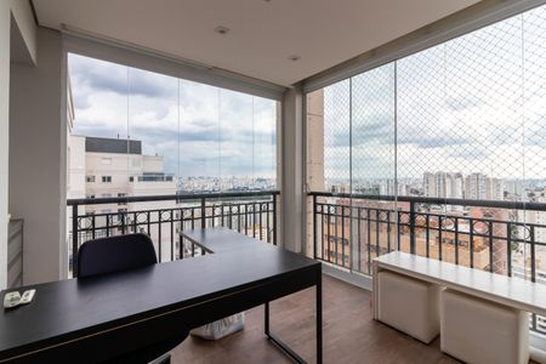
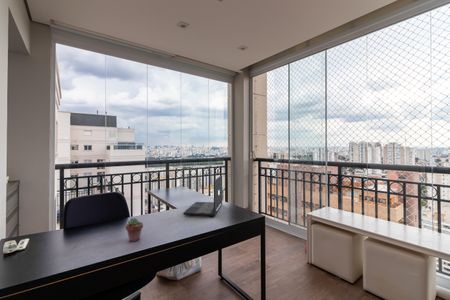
+ potted succulent (134, 228)
+ laptop (204, 202)
